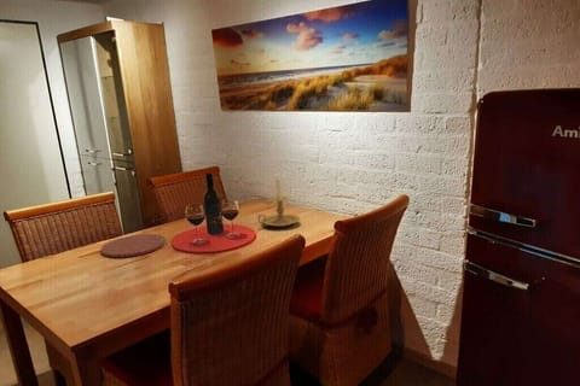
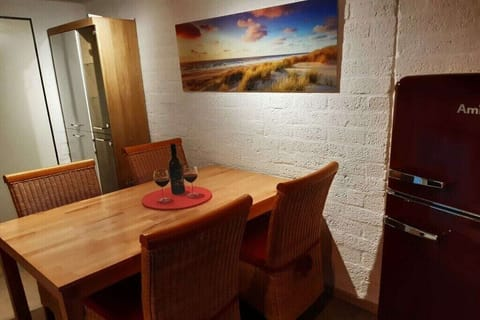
- candle holder (279, 200)
- plate (134, 244)
